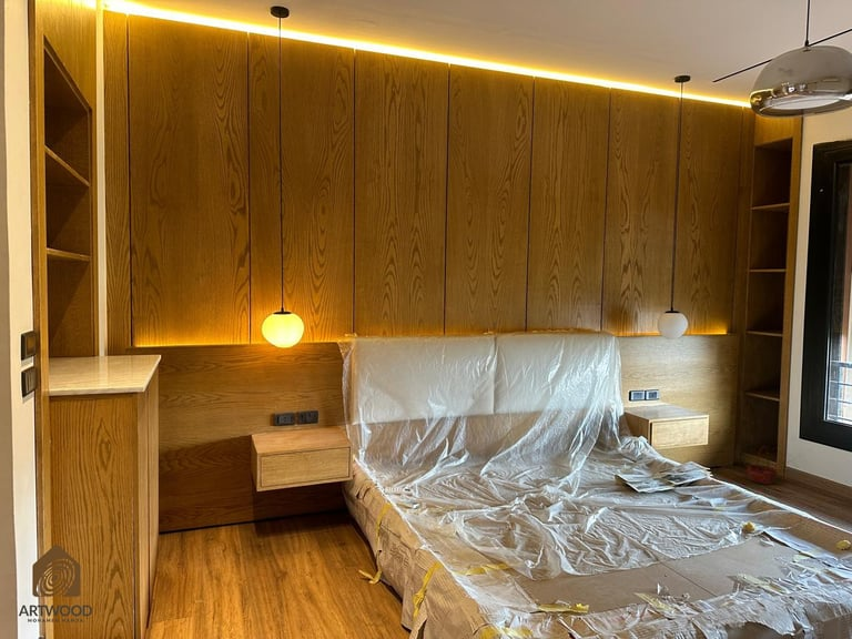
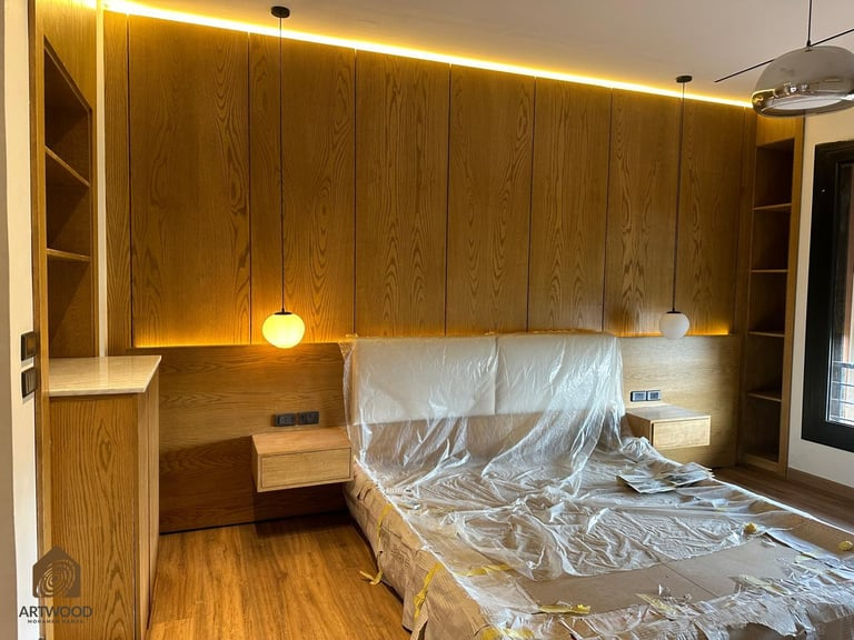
- basket (761, 465)
